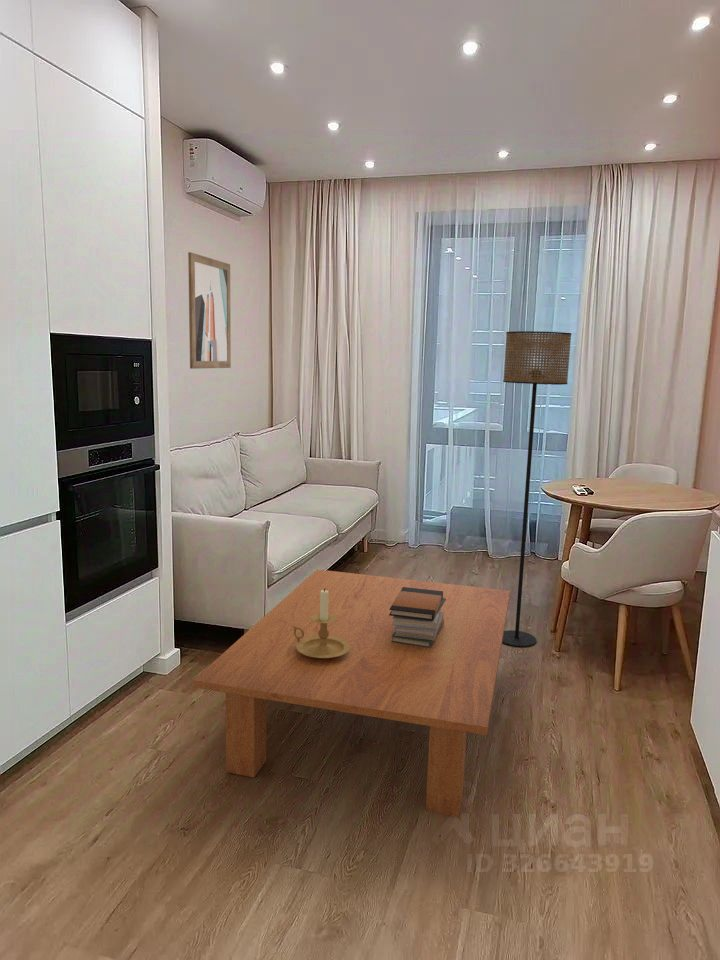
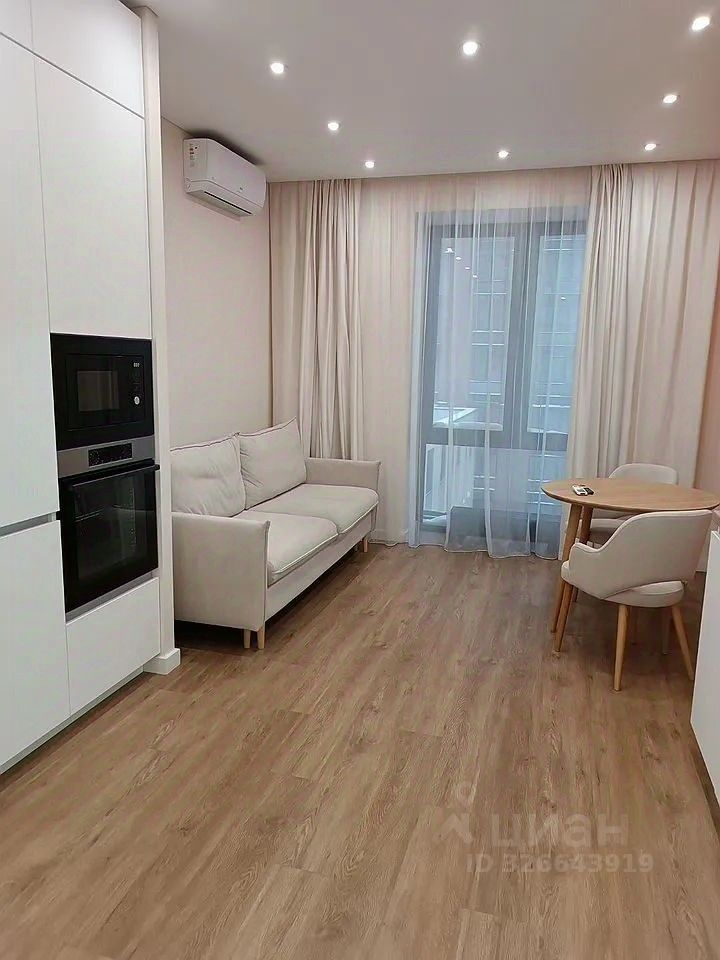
- coffee table (378, 671)
- book stack (417, 616)
- candle holder (323, 620)
- wall art (210, 314)
- floor lamp (527, 491)
